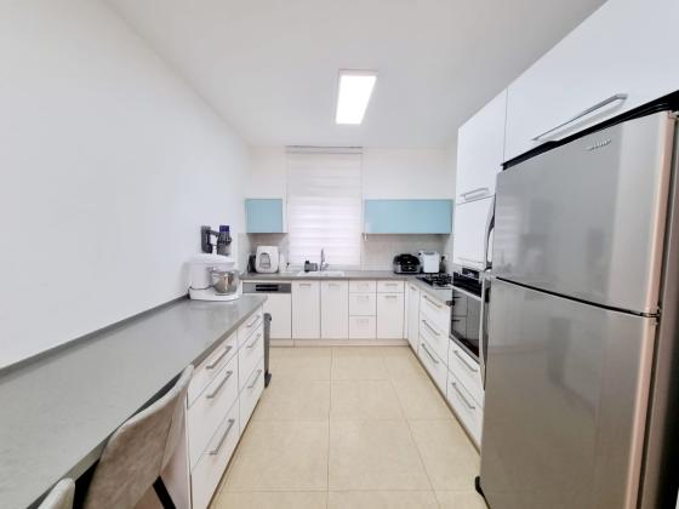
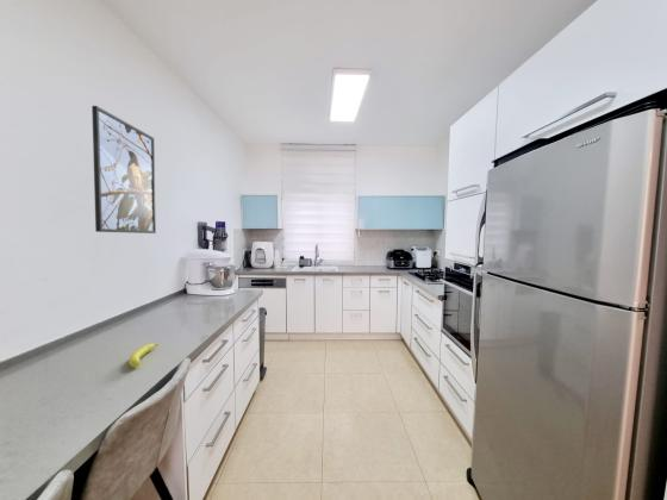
+ banana (142, 354)
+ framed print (129, 179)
